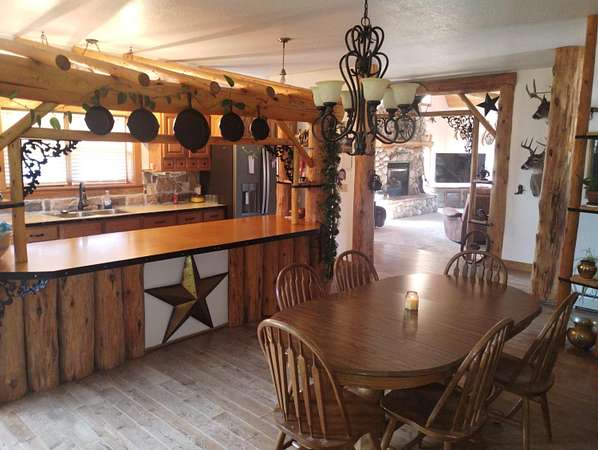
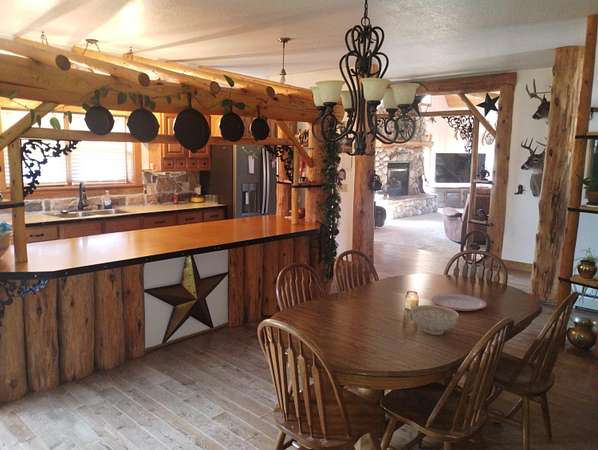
+ decorative bowl (434, 321)
+ plate (458, 303)
